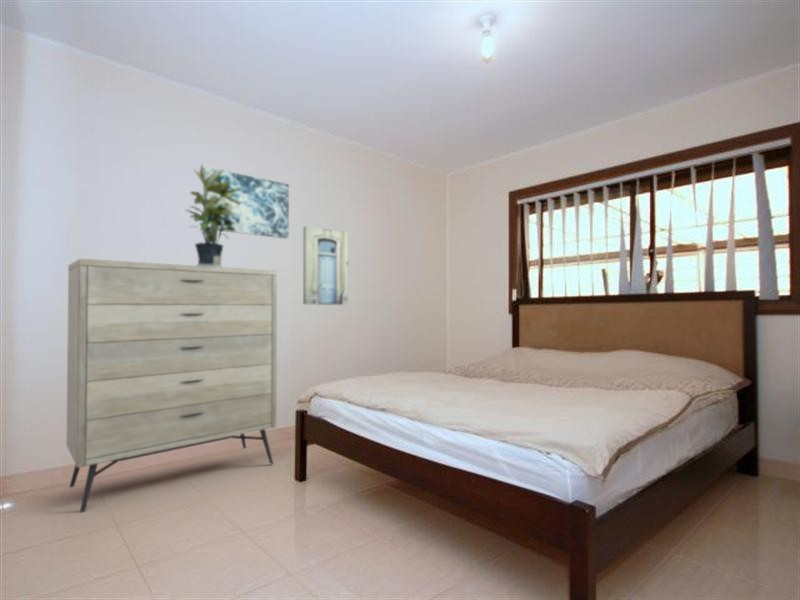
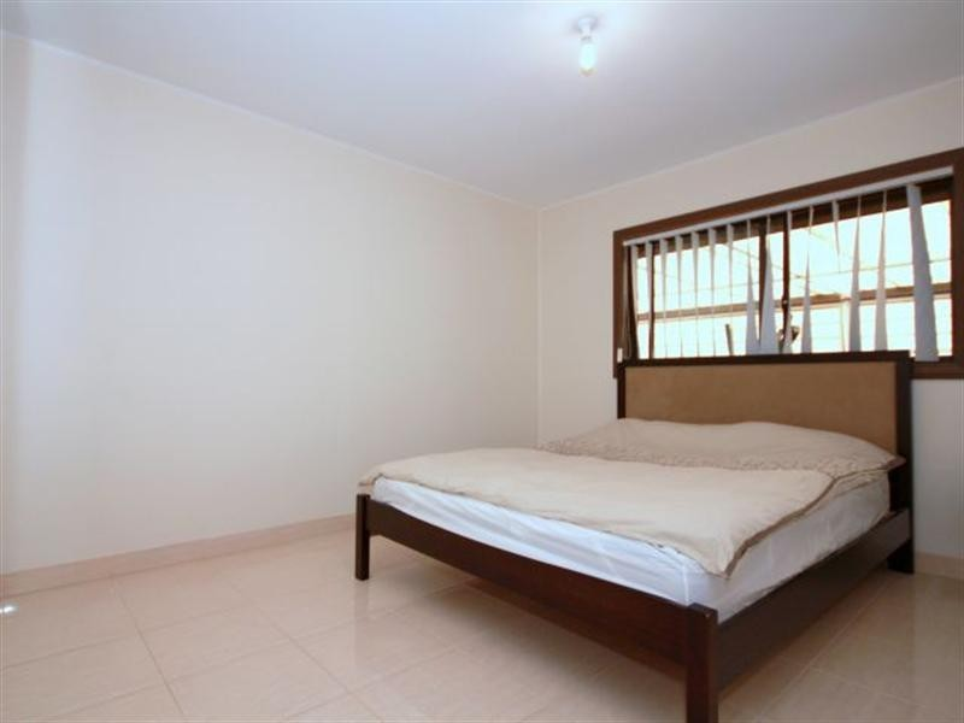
- dresser (179, 371)
- wall art (248, 205)
- potted plant (214, 219)
- wall art (326, 267)
